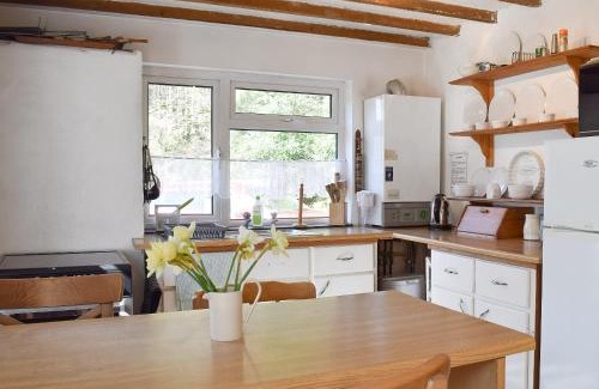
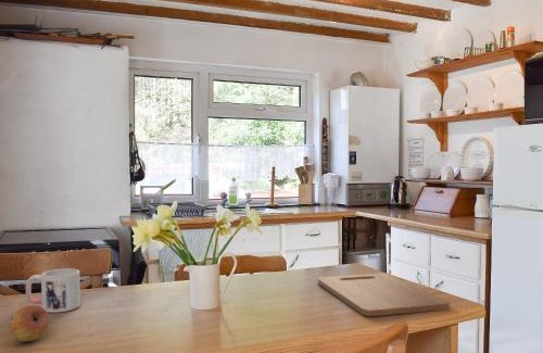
+ fruit (29, 323)
+ mug (53, 289)
+ cutting board (377, 291)
